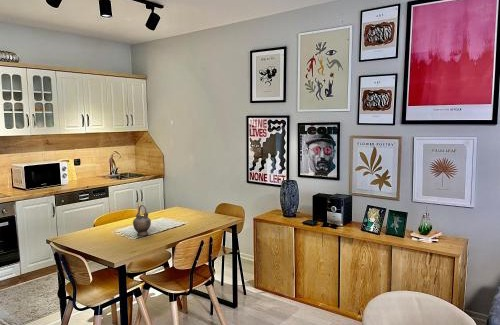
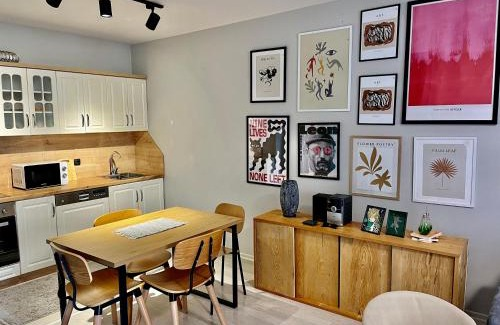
- teapot (143, 220)
